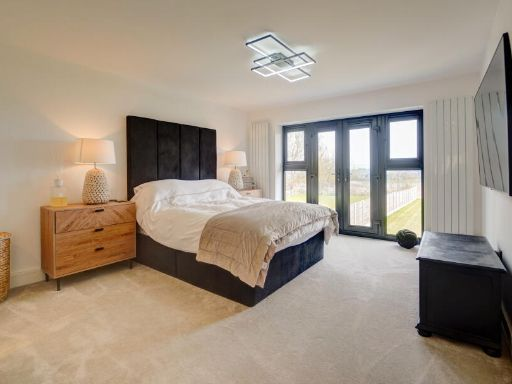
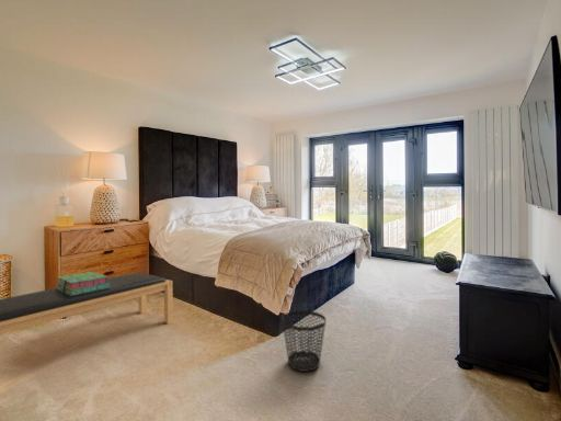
+ wastebasket (304, 340)
+ stack of books (82, 282)
+ bench (82, 311)
